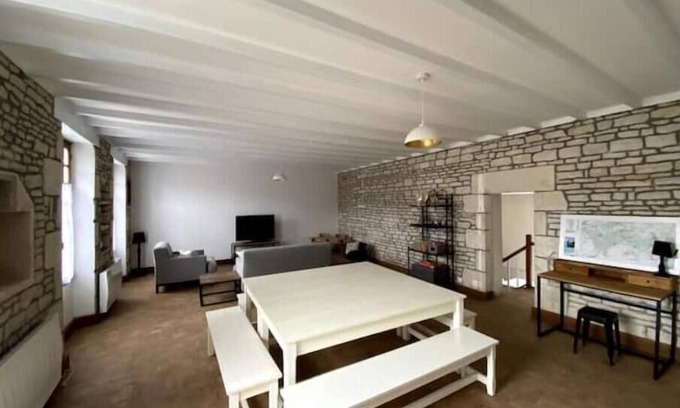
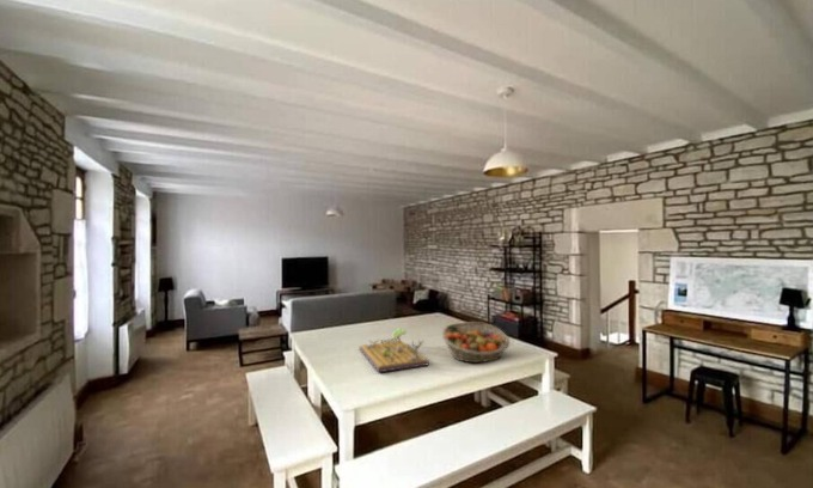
+ gameboard (392, 346)
+ fruit basket (475, 341)
